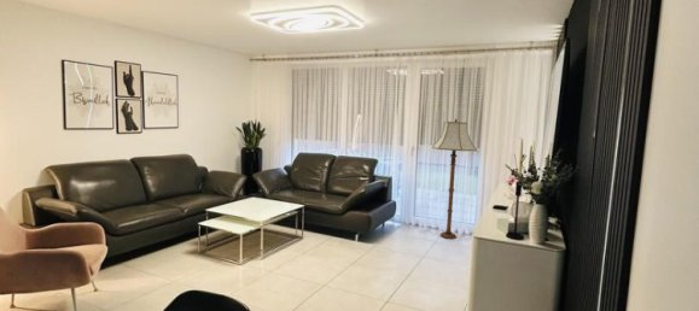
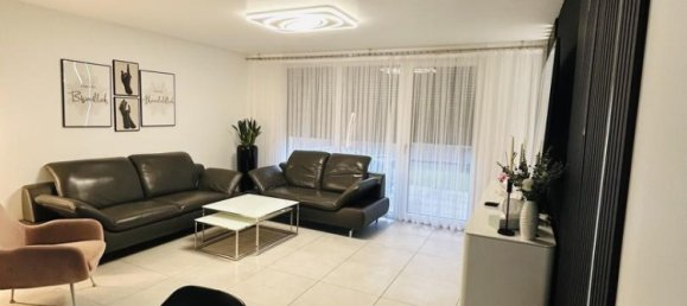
- floor lamp (452, 177)
